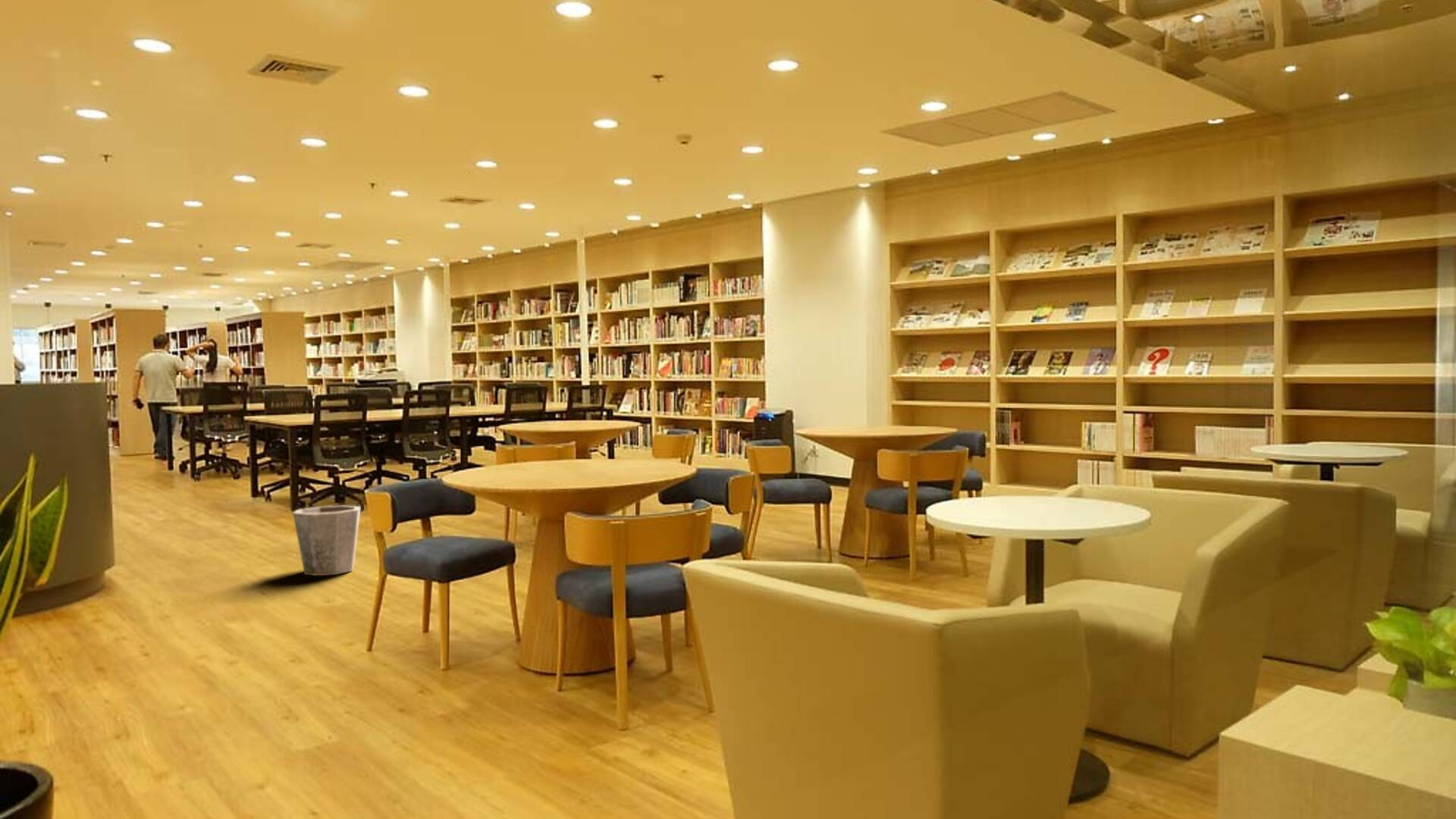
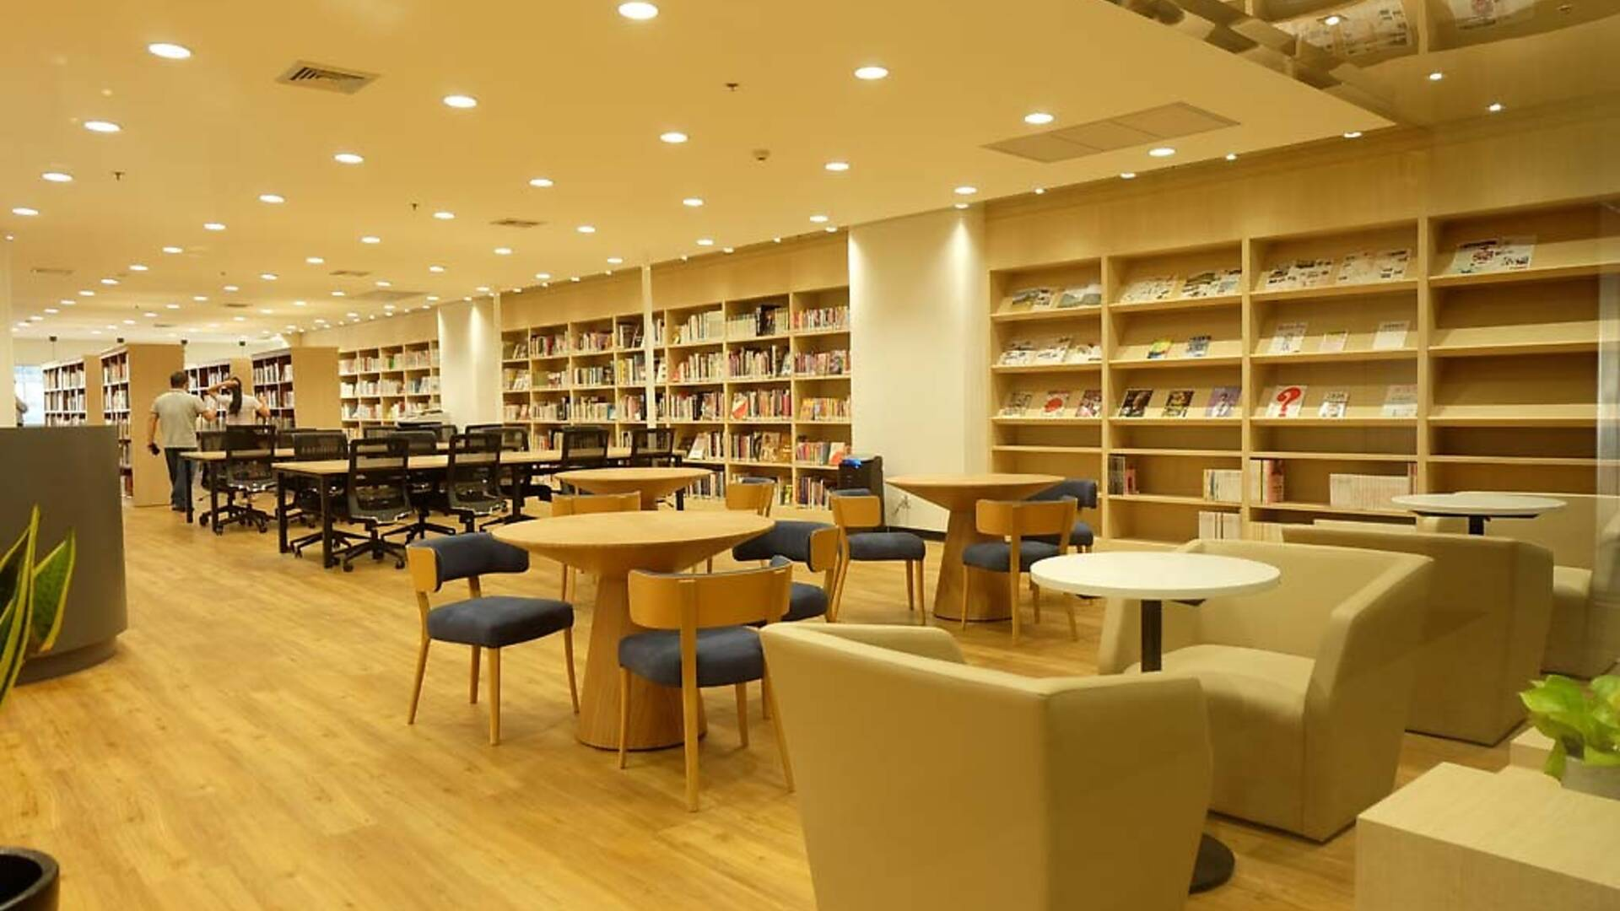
- waste bin (328, 540)
